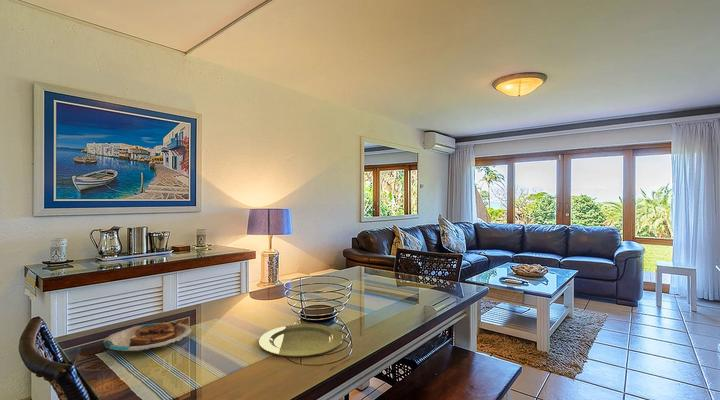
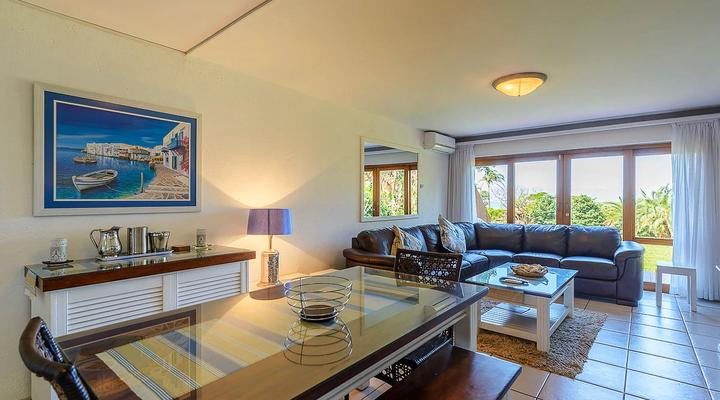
- plate (149, 335)
- plate (301, 339)
